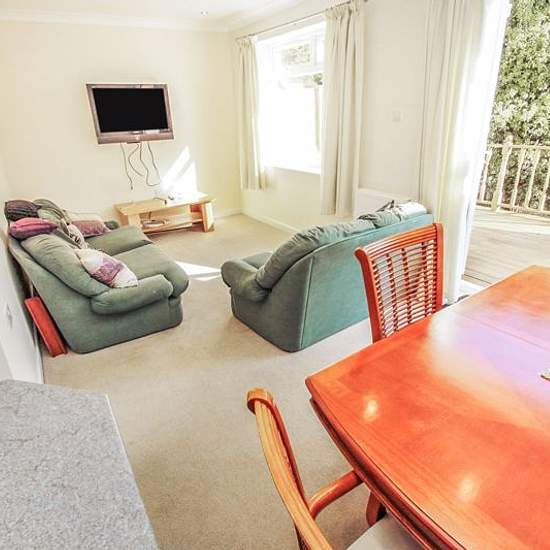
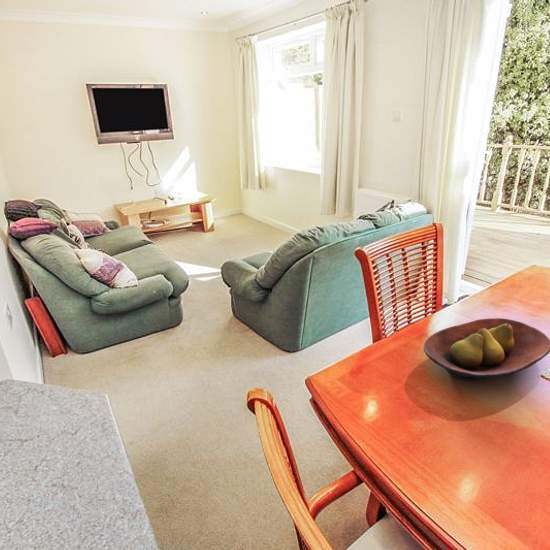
+ fruit bowl (487, 344)
